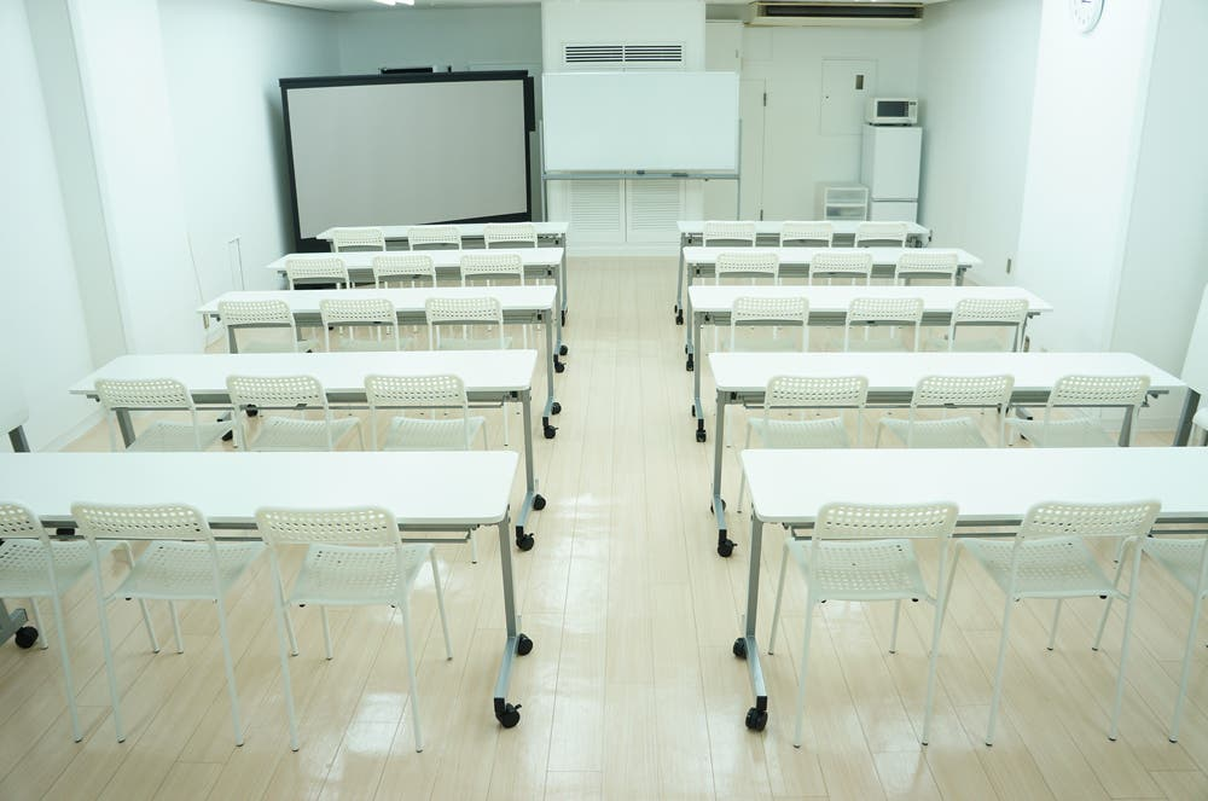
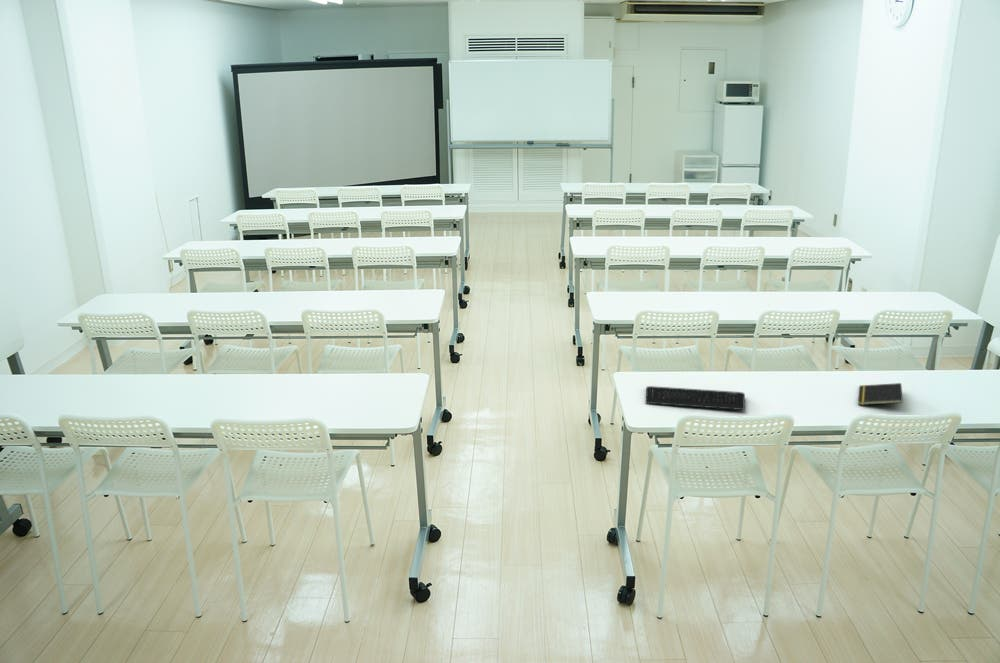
+ keyboard (694, 397)
+ notepad (880, 393)
